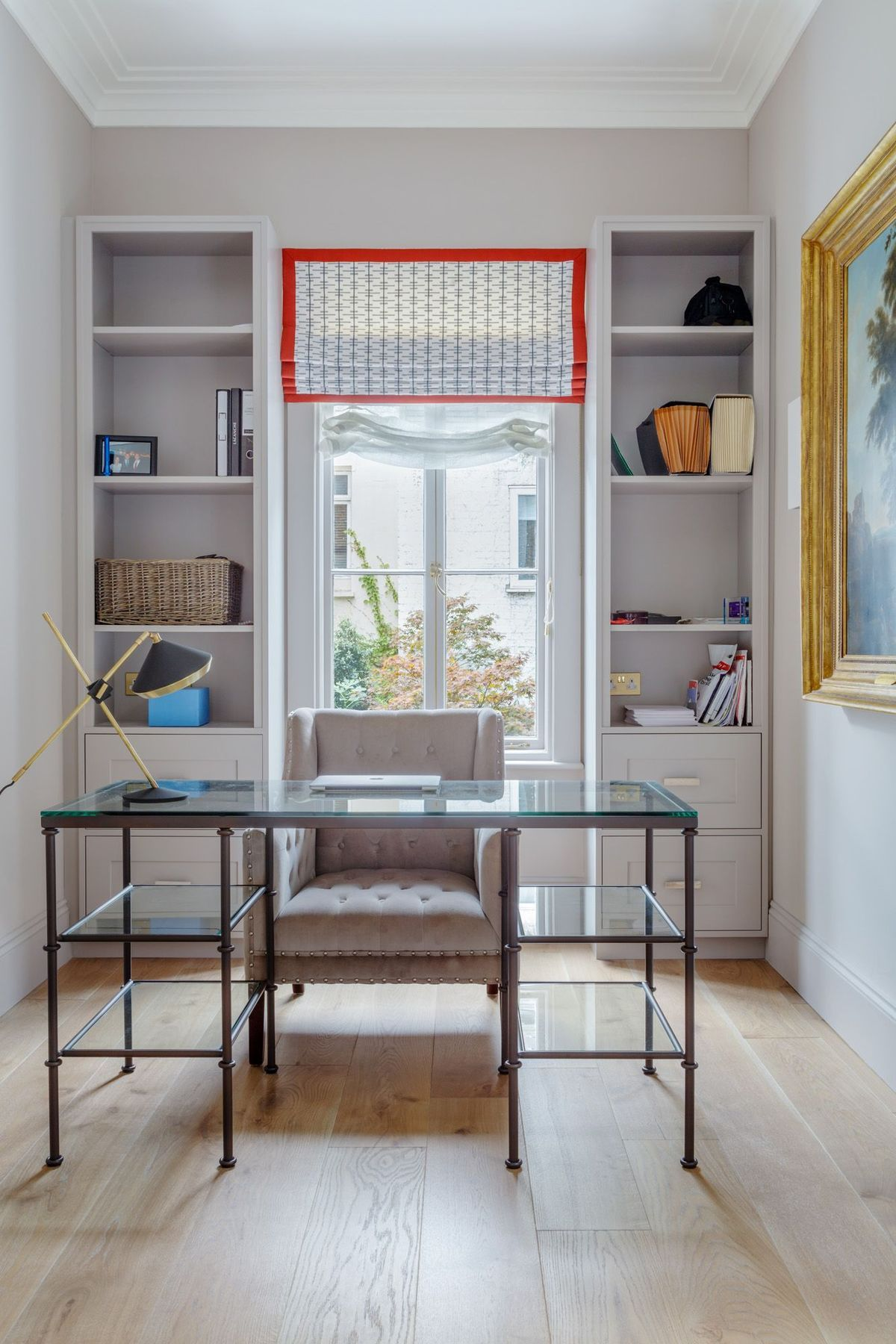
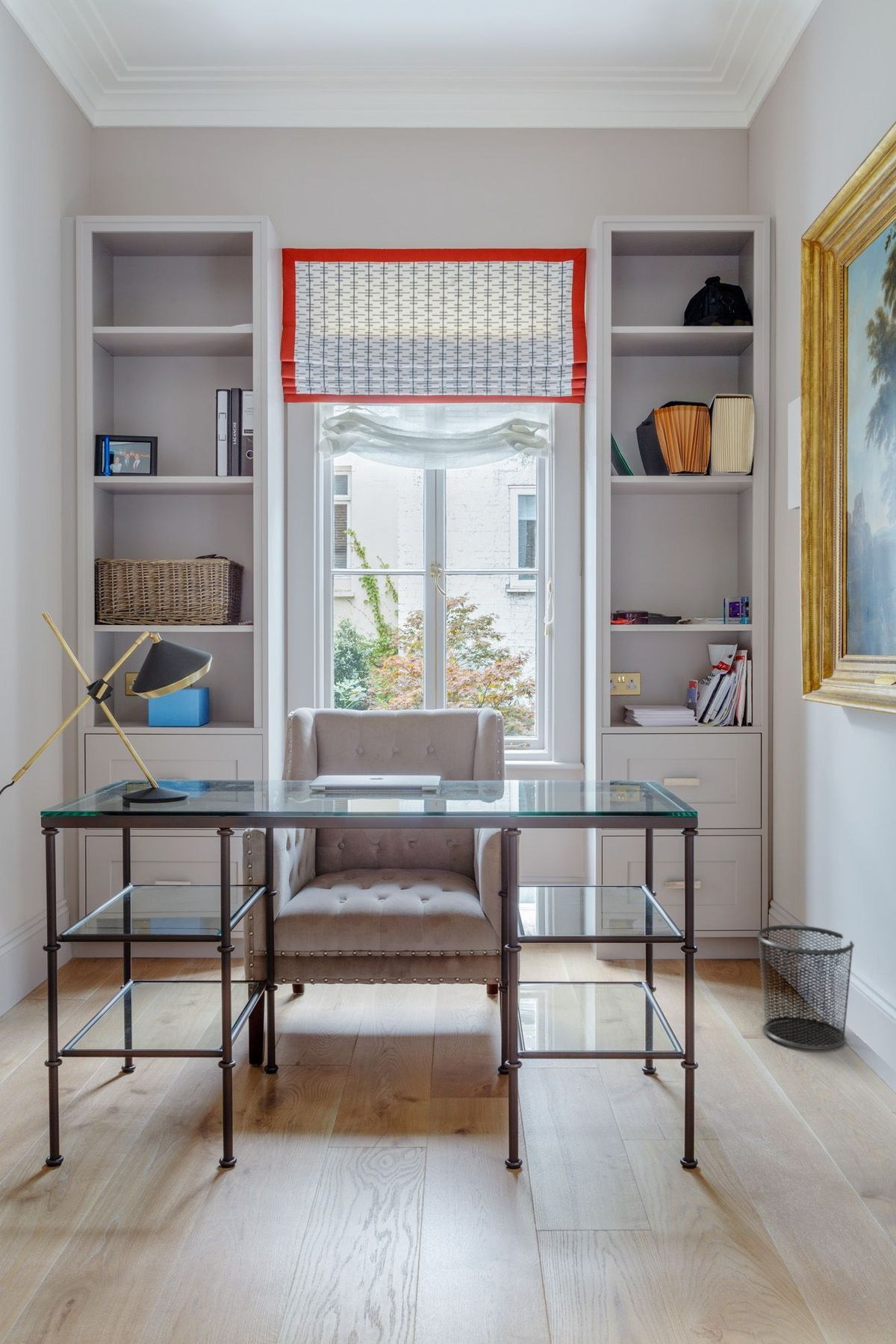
+ waste bin (804, 986)
